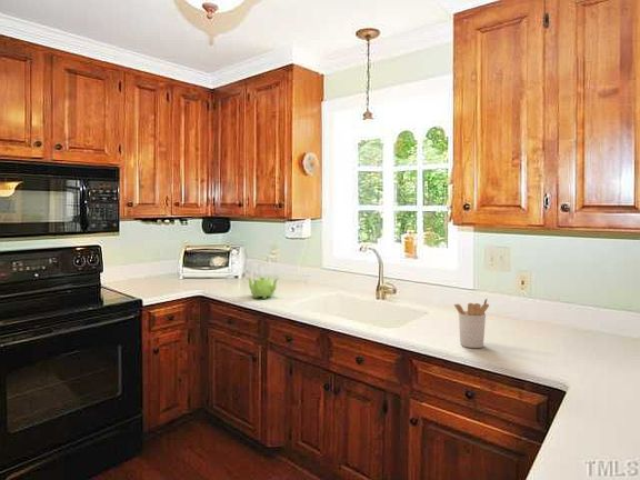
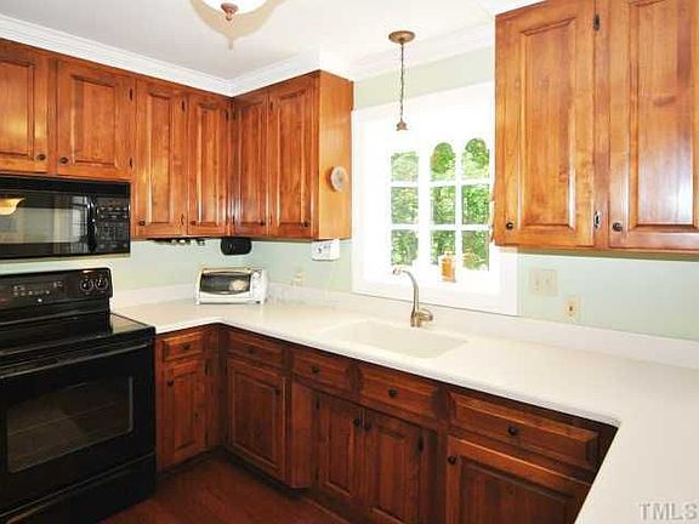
- teapot (262, 287)
- utensil holder (473, 322)
